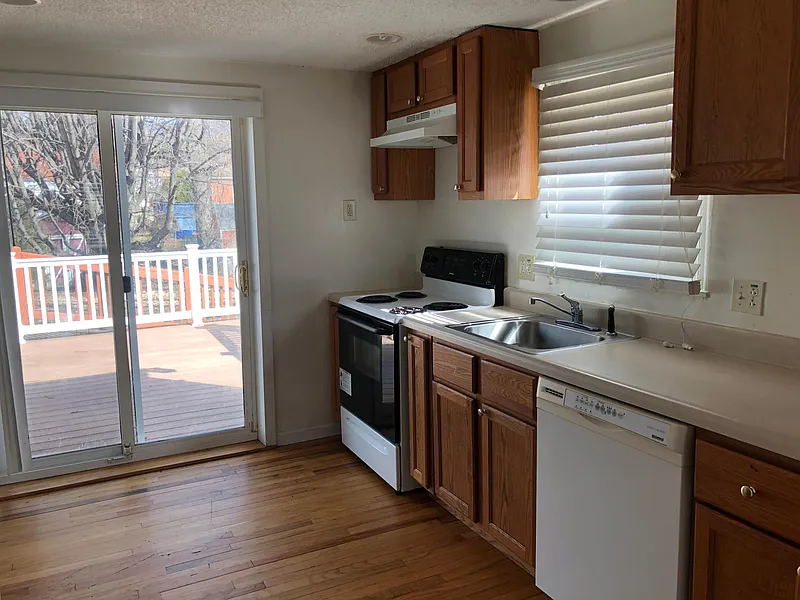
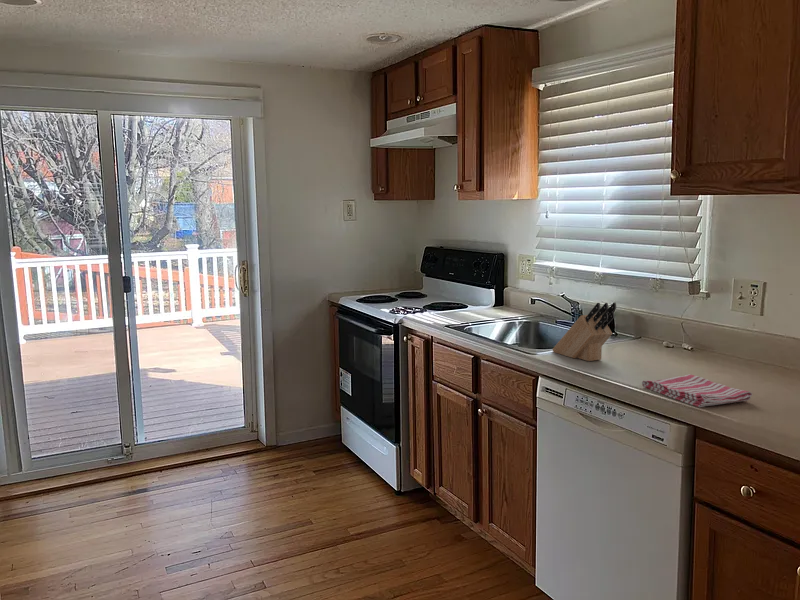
+ knife block (585, 328)
+ dish towel (694, 387)
